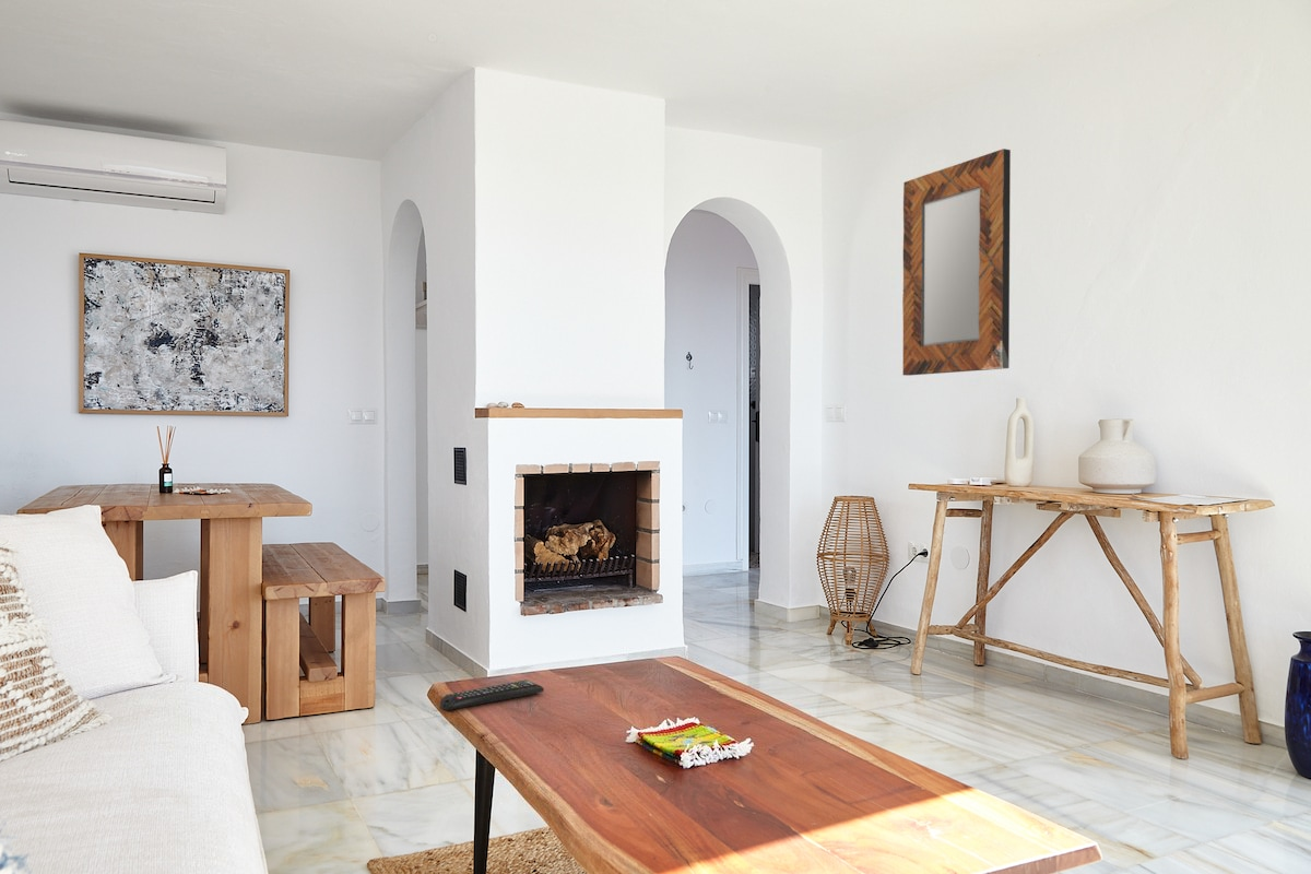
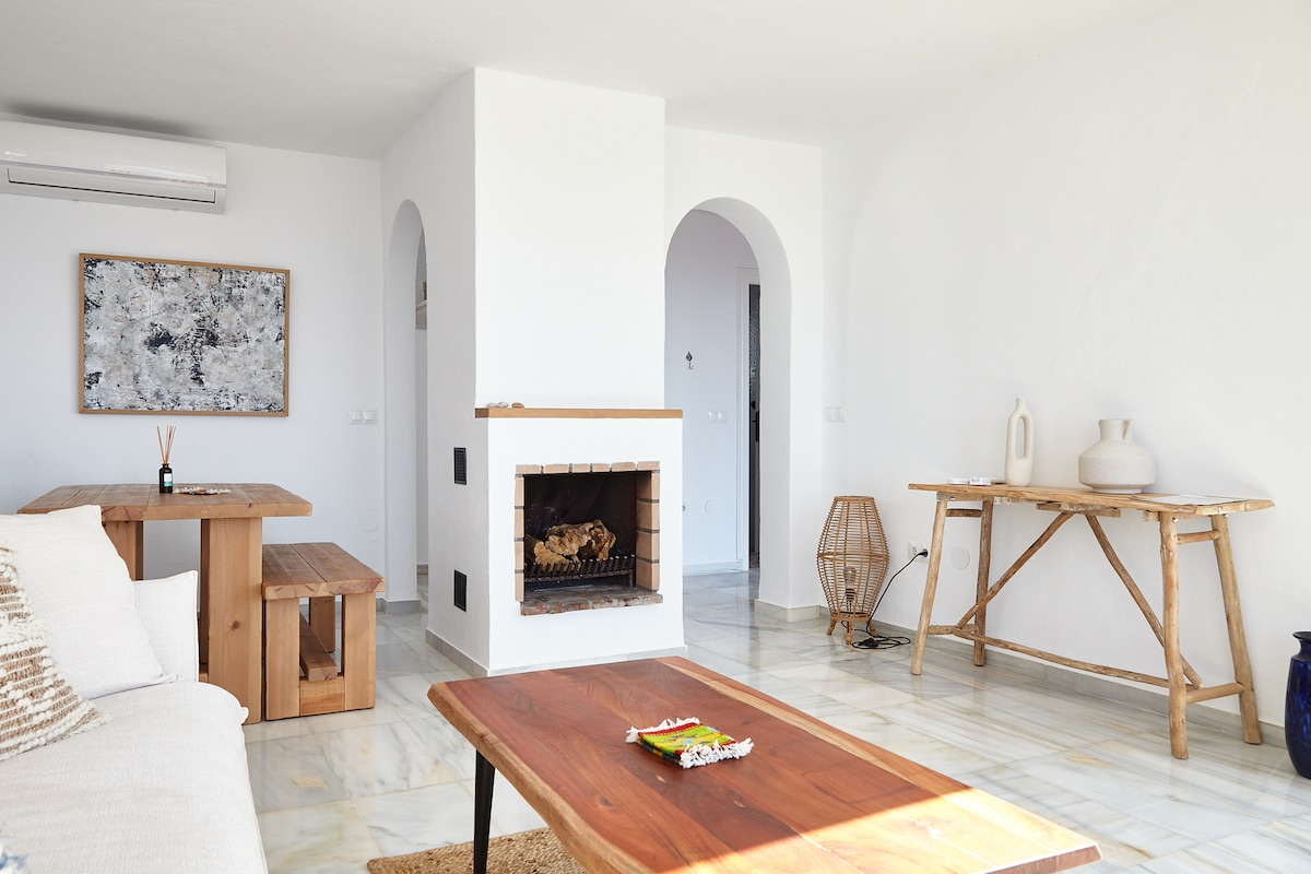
- remote control (493, 694)
- home mirror (953, 269)
